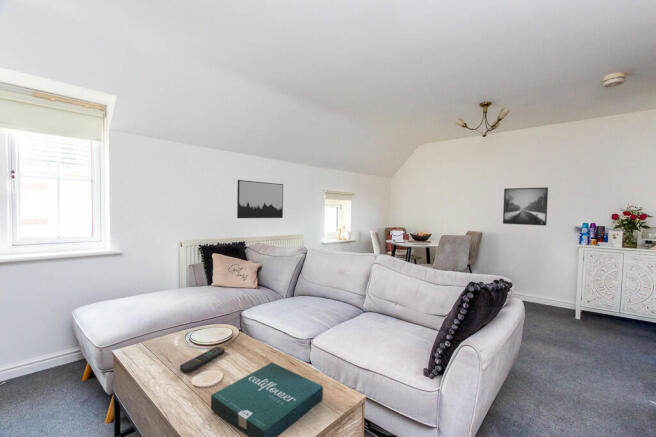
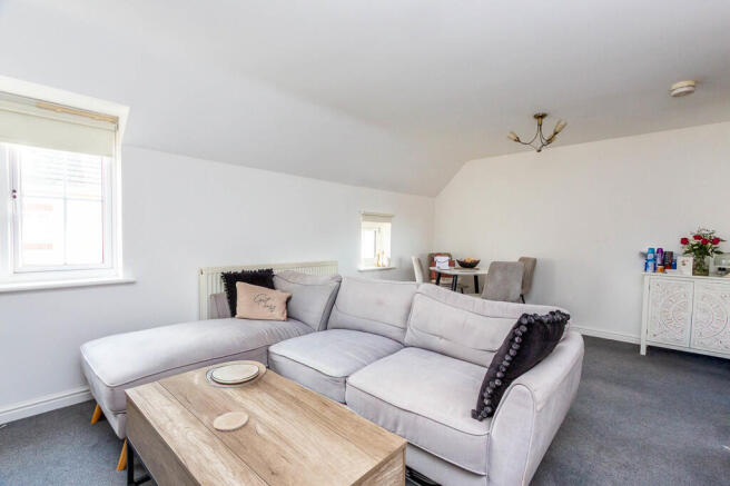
- pizza box (268, 397)
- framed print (524, 206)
- wall art (261, 200)
- remote control (203, 358)
